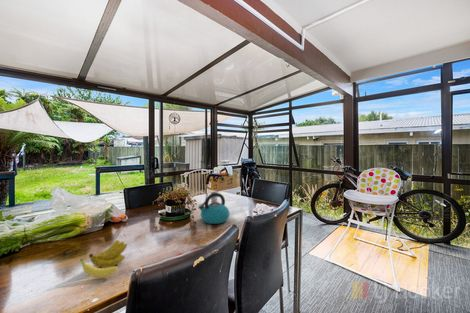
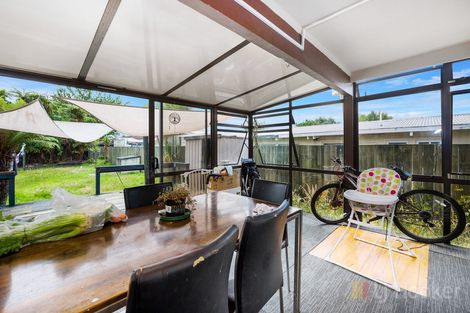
- banana (105, 258)
- kettle (213, 207)
